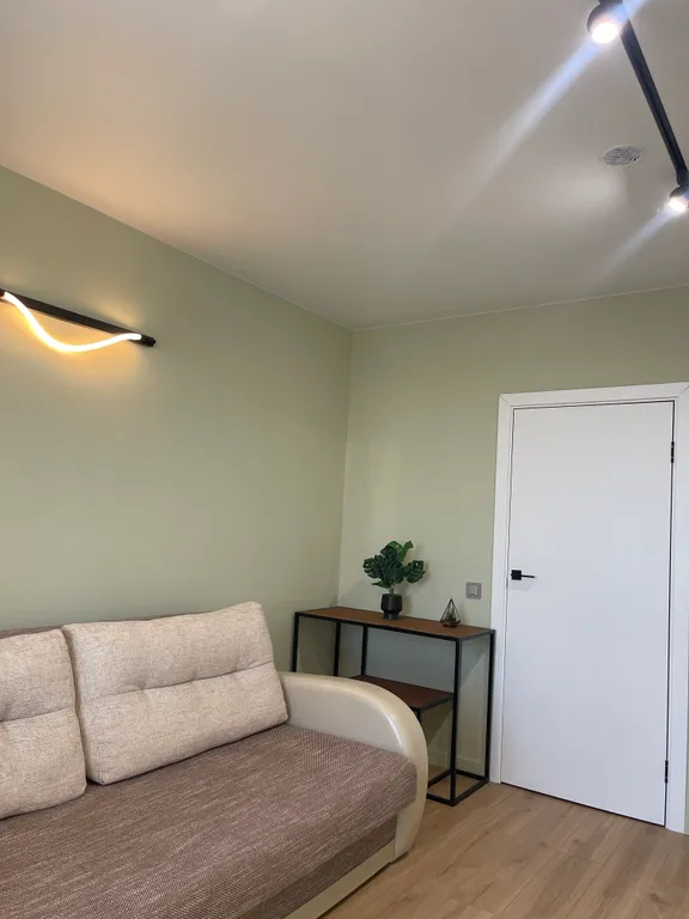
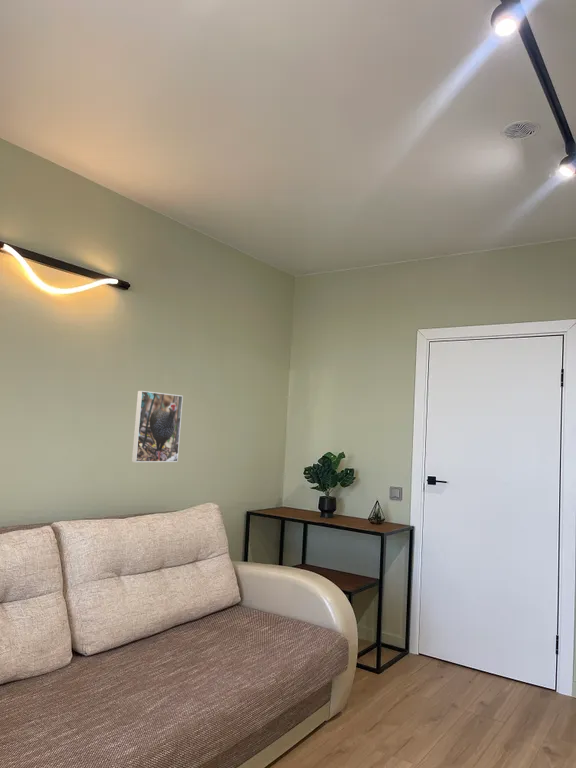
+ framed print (158, 427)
